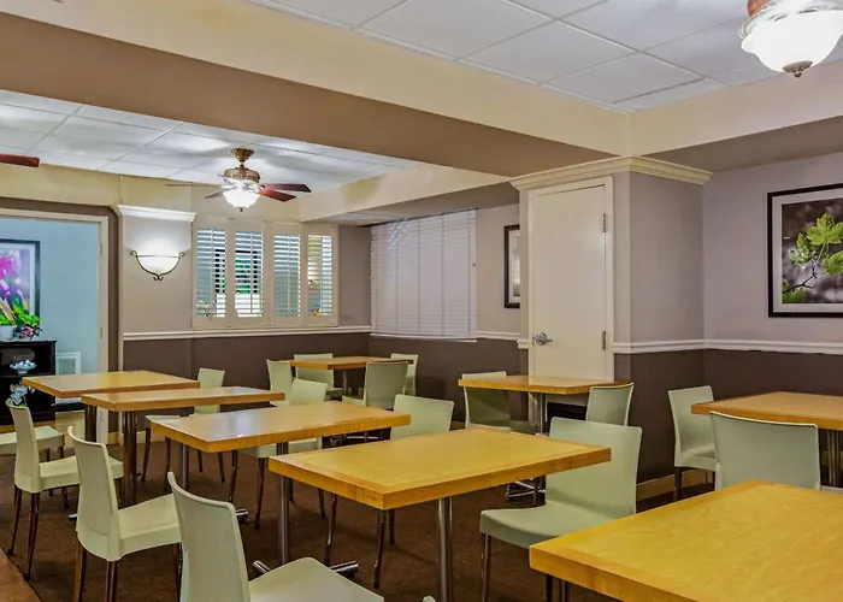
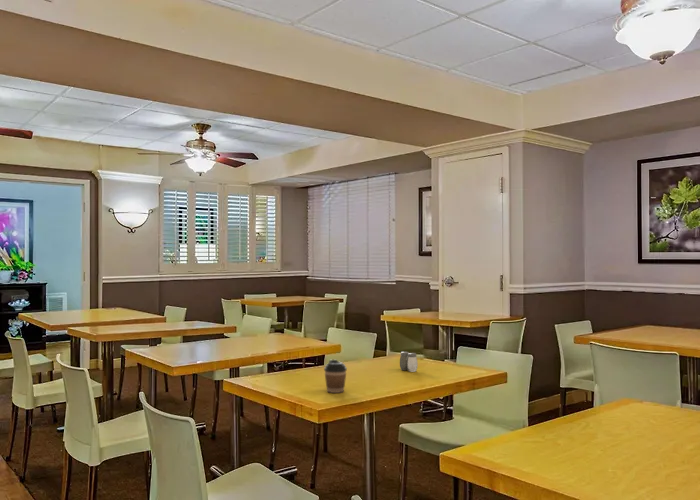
+ coffee cup (335, 375)
+ salt and pepper shaker (408, 361)
